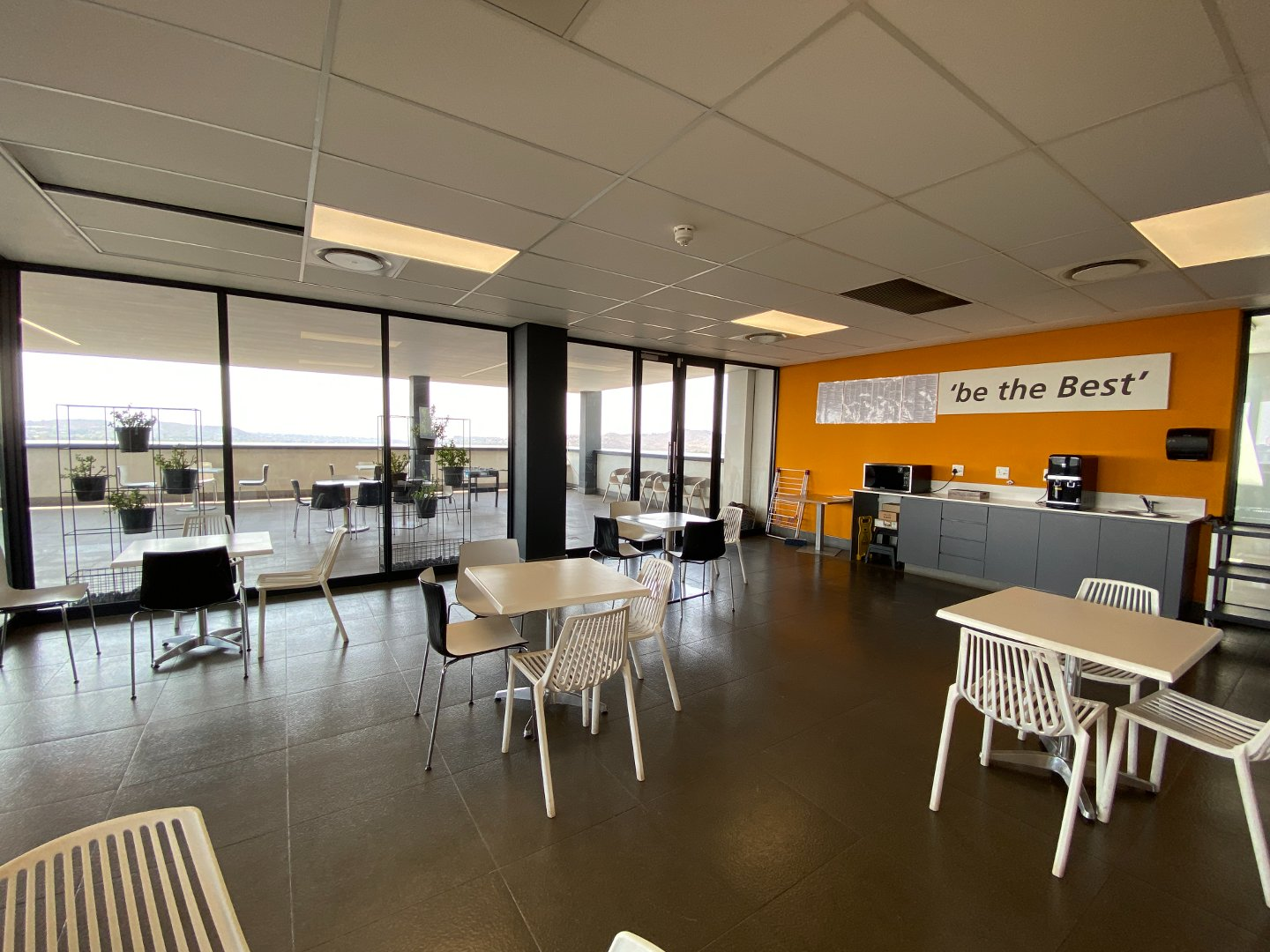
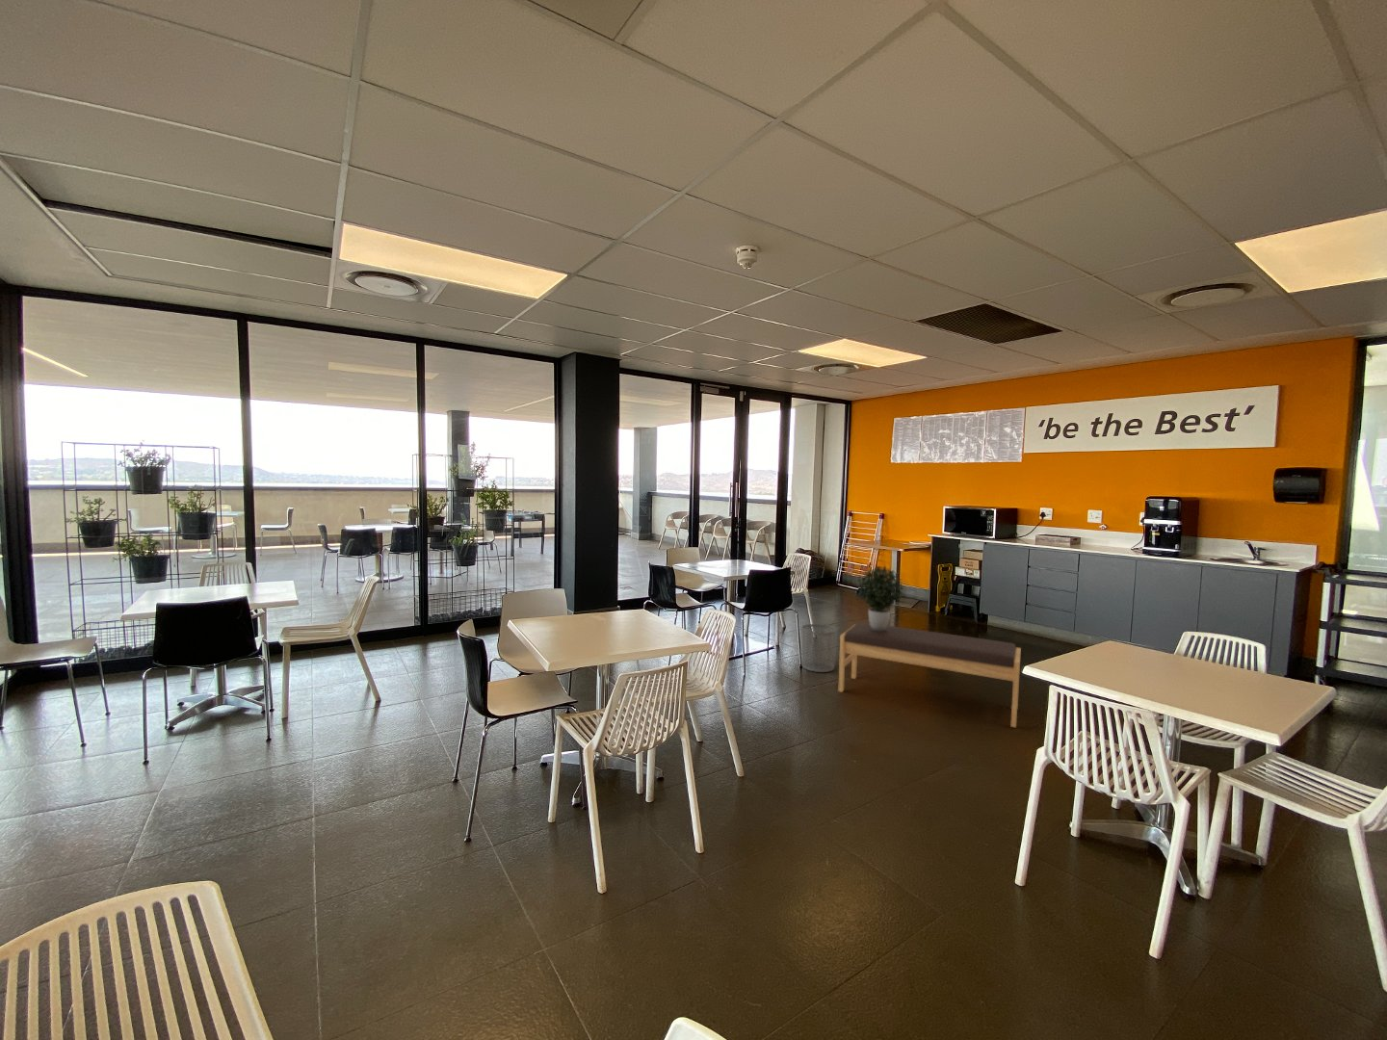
+ bench (927, 666)
+ waste bin (819, 647)
+ potted plant (878, 598)
